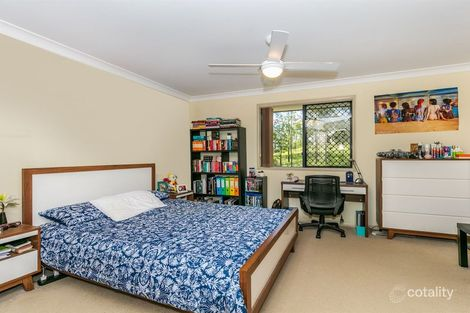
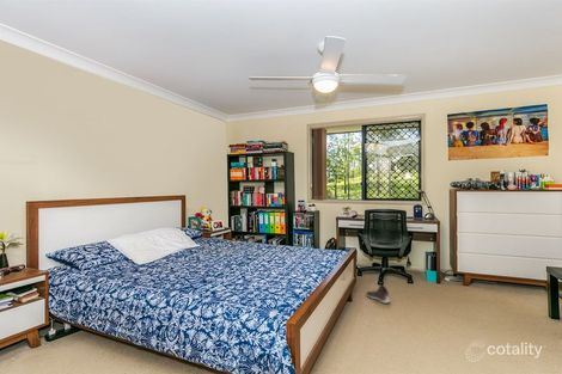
+ sneaker (378, 290)
